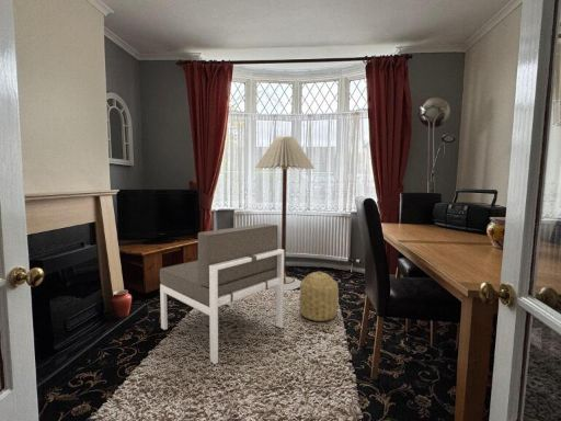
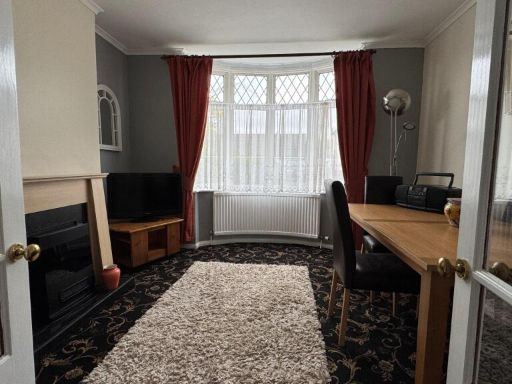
- basket (319, 293)
- floor lamp (284, 212)
- chair (221, 276)
